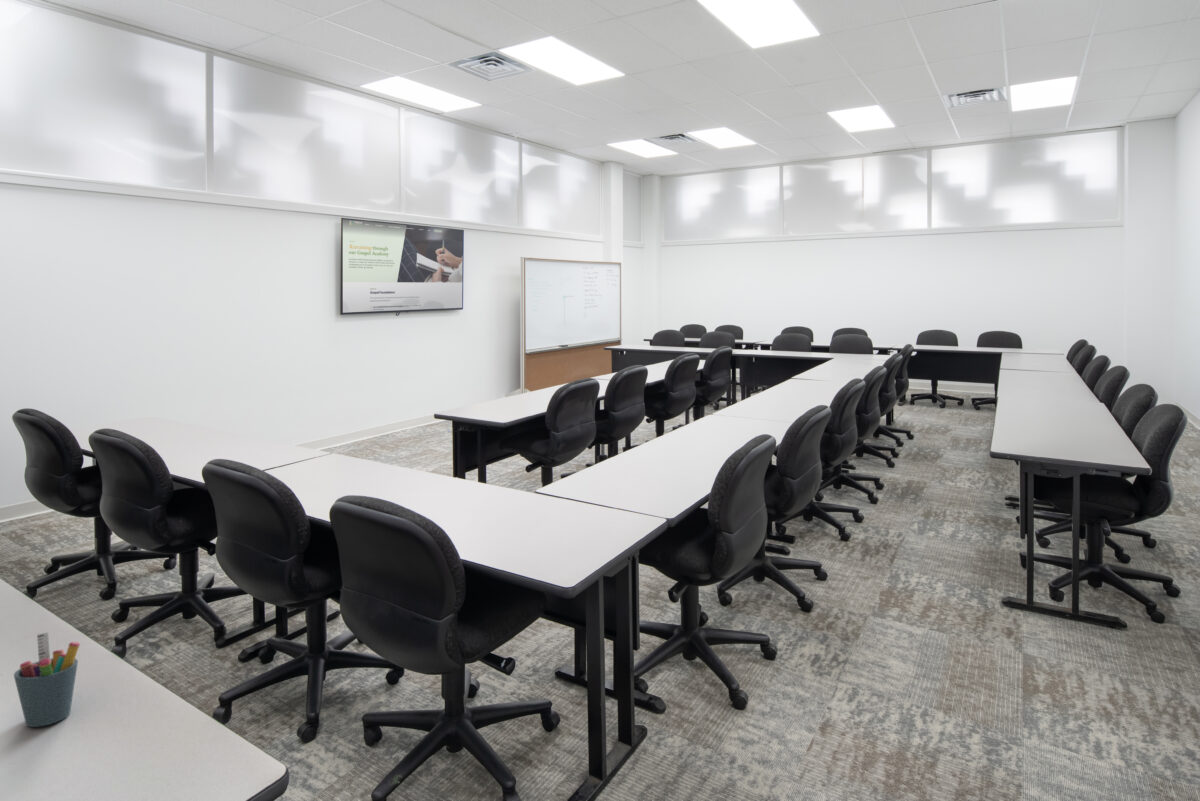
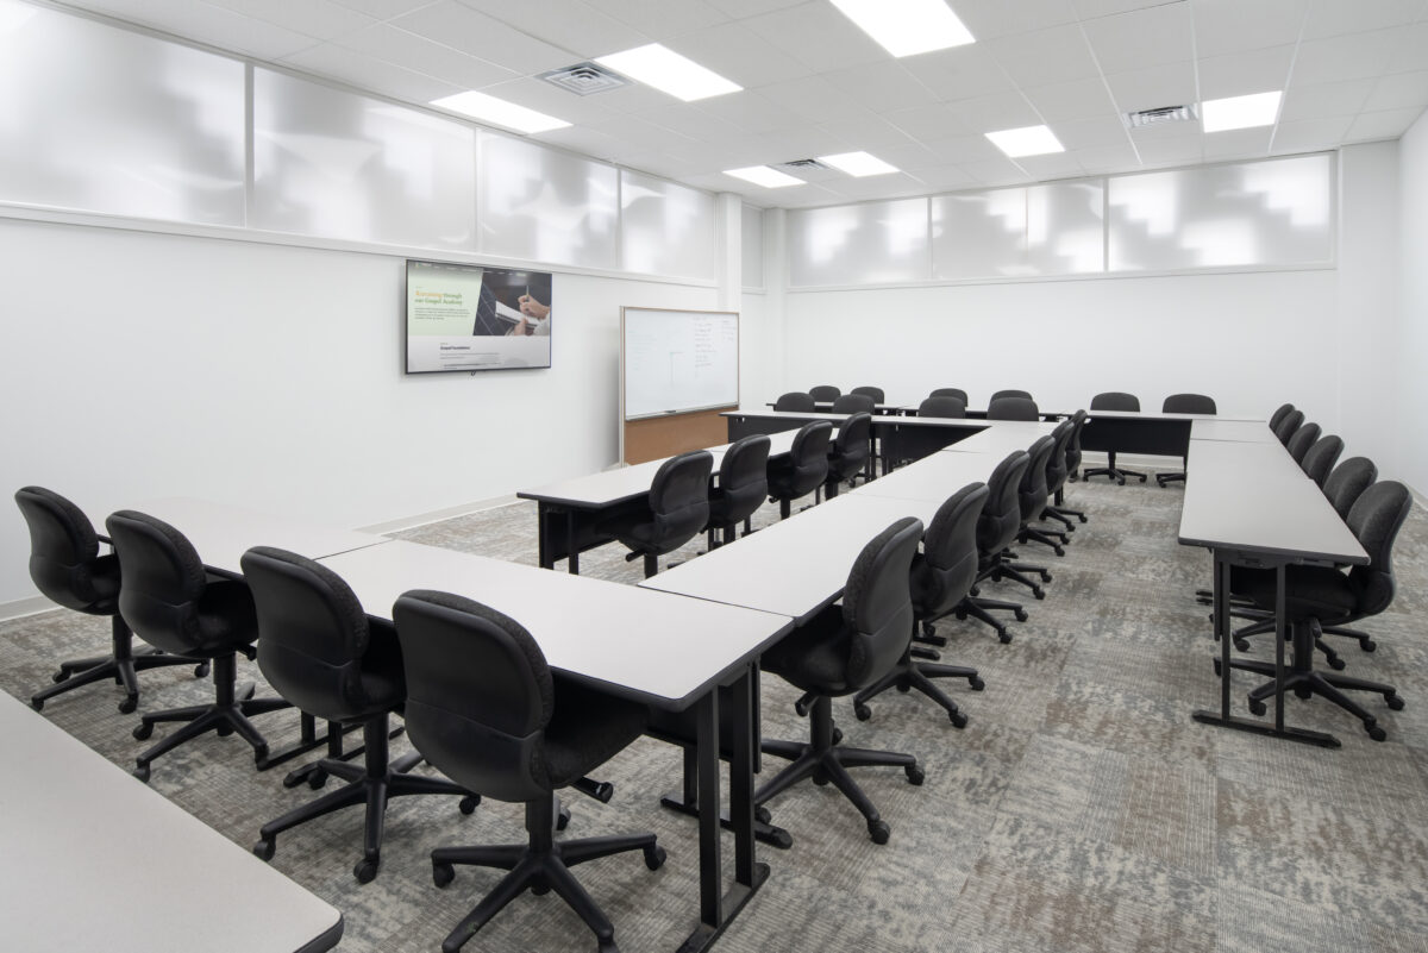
- pen holder (48, 679)
